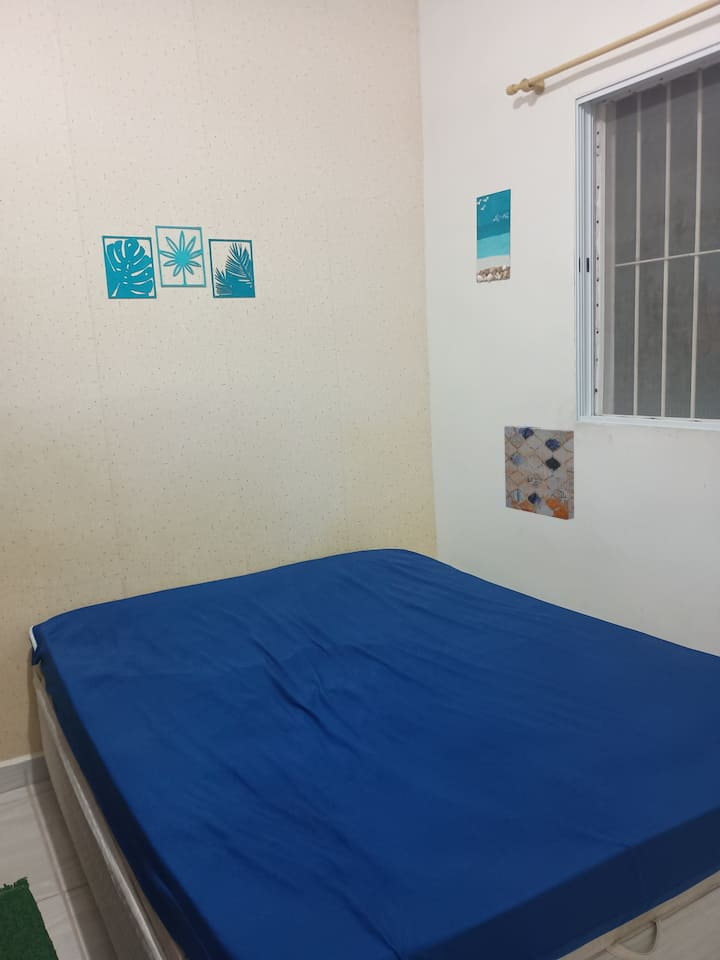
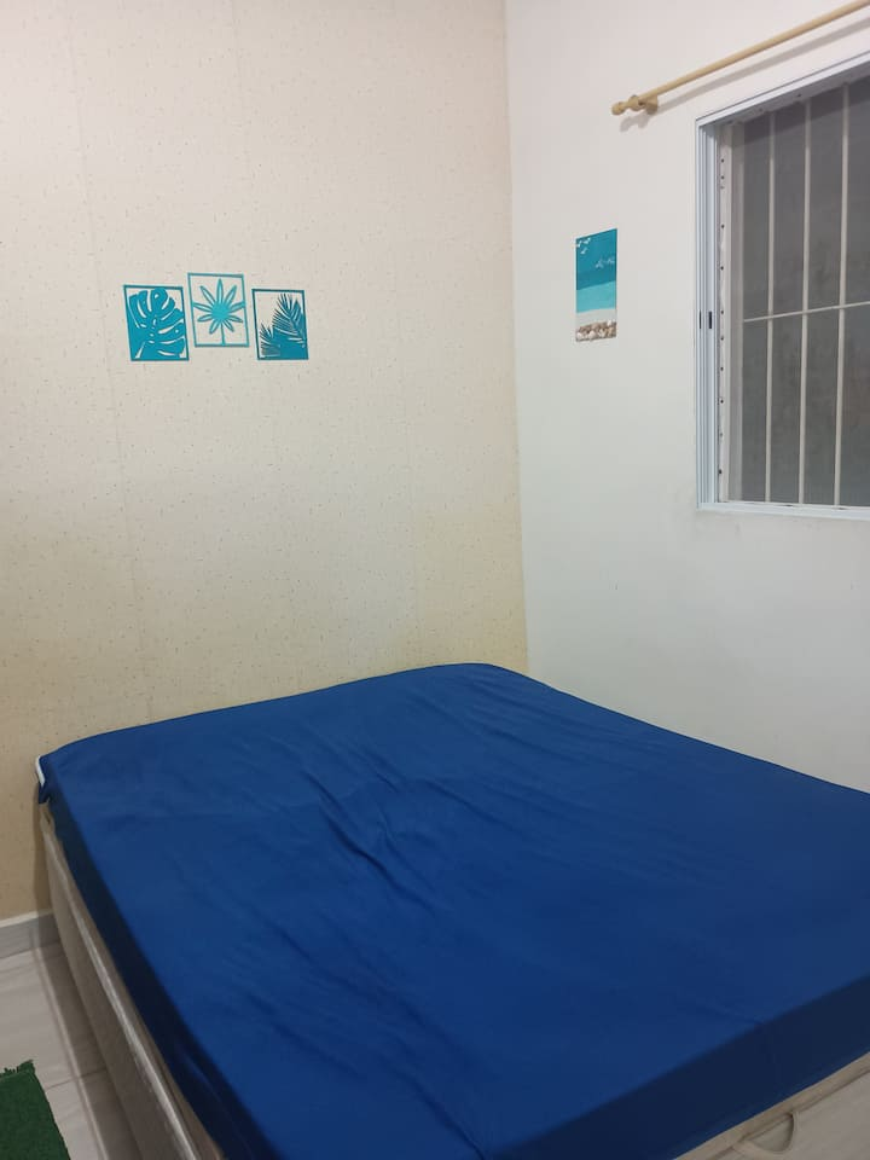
- wall art (538, 470)
